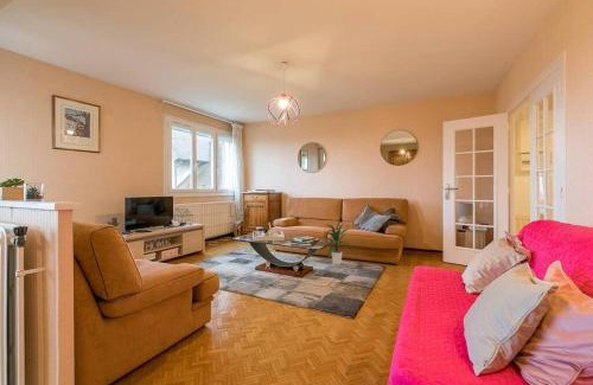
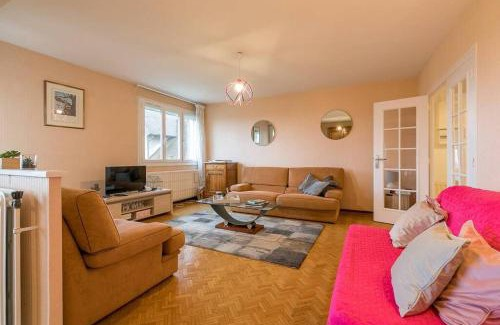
- indoor plant (336, 242)
